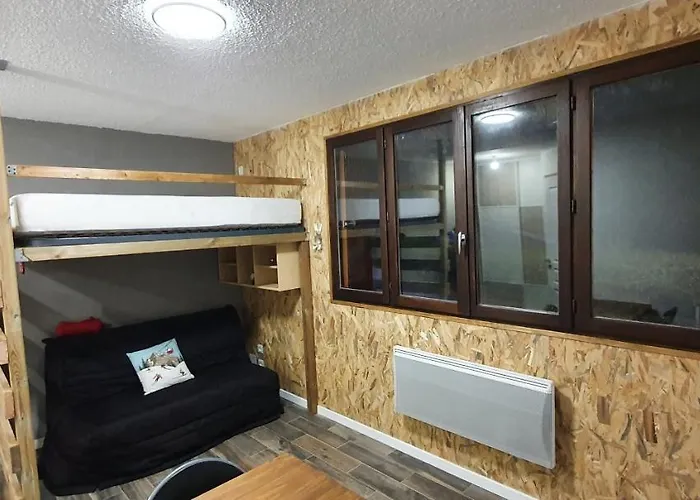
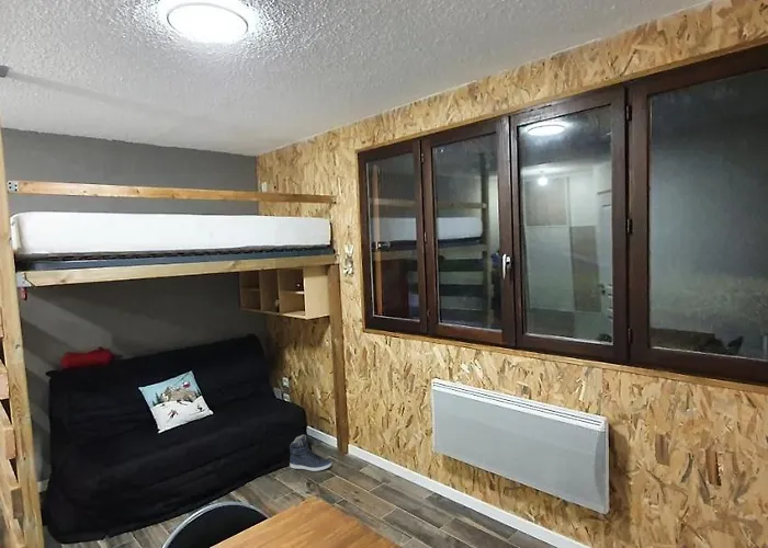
+ sneaker (309, 452)
